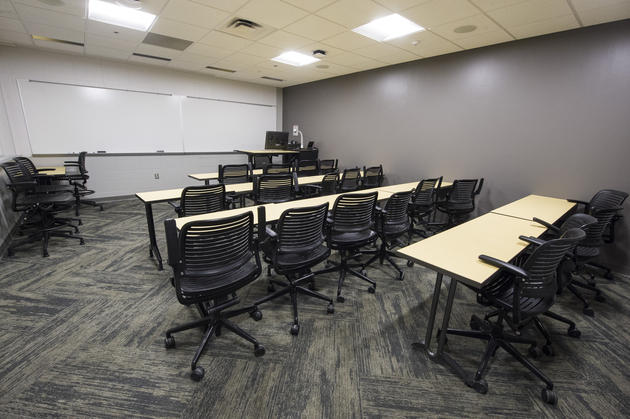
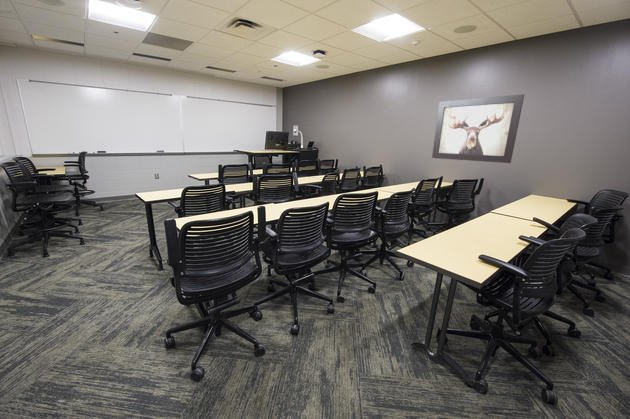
+ wall art (472, 130)
